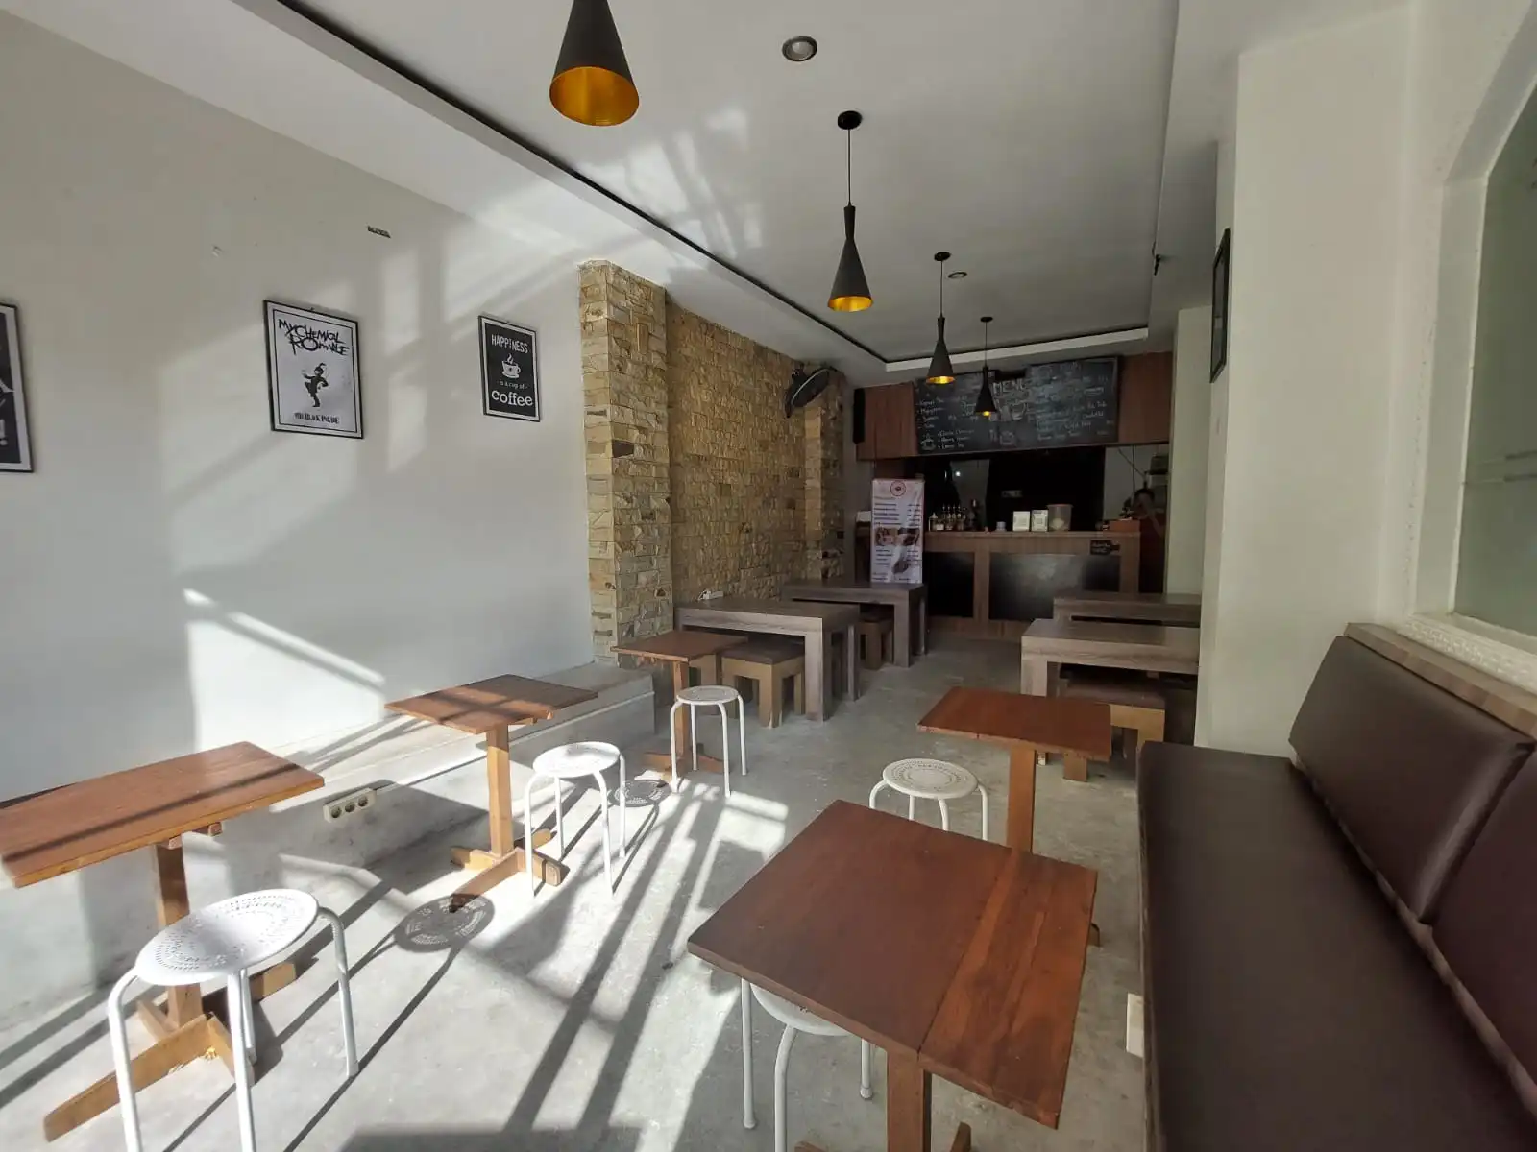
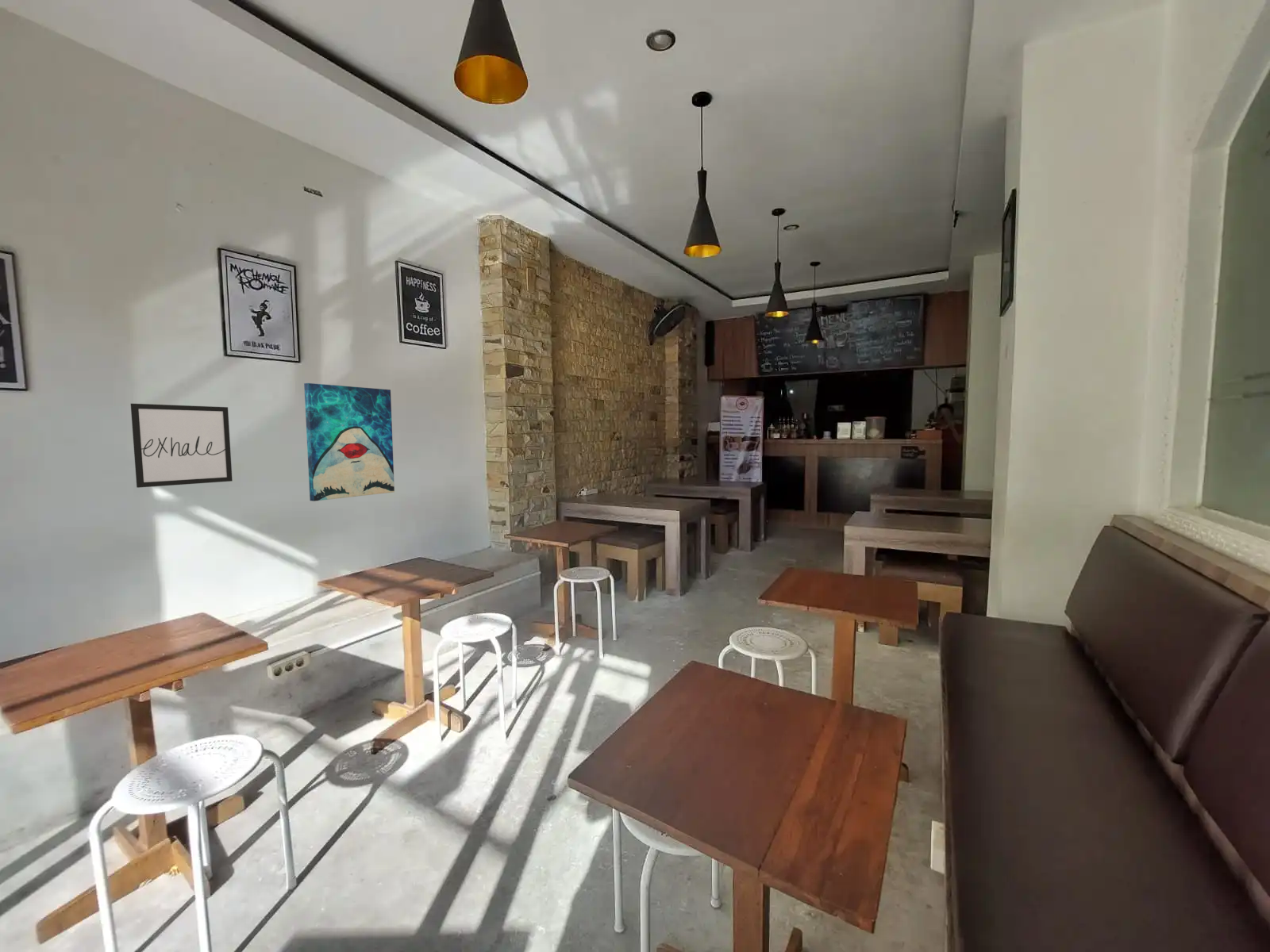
+ wall art (185, 444)
+ wall art (352, 442)
